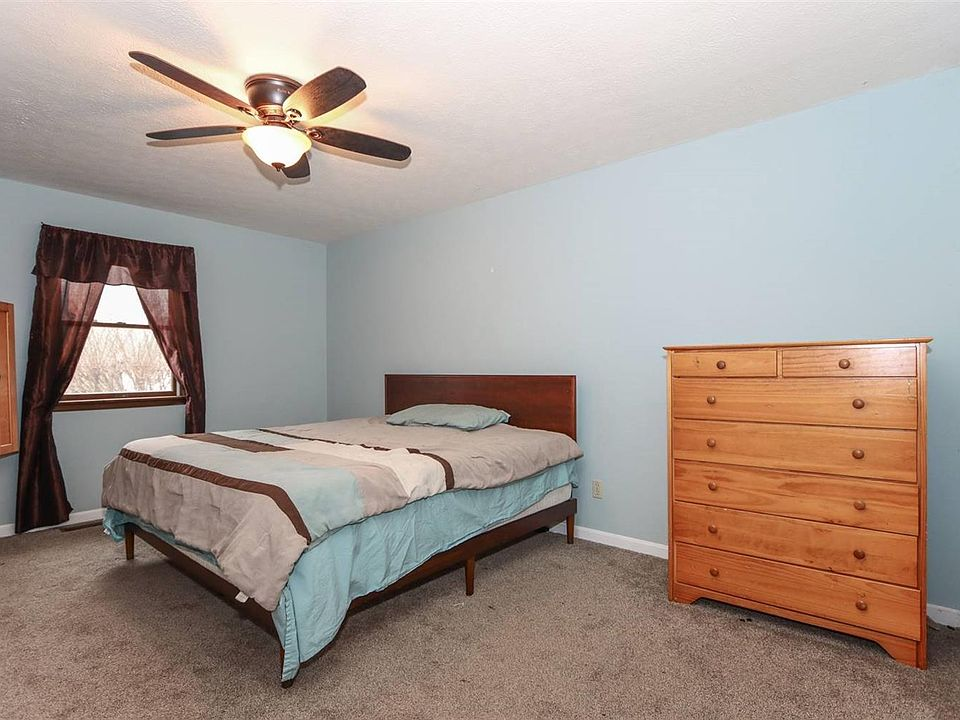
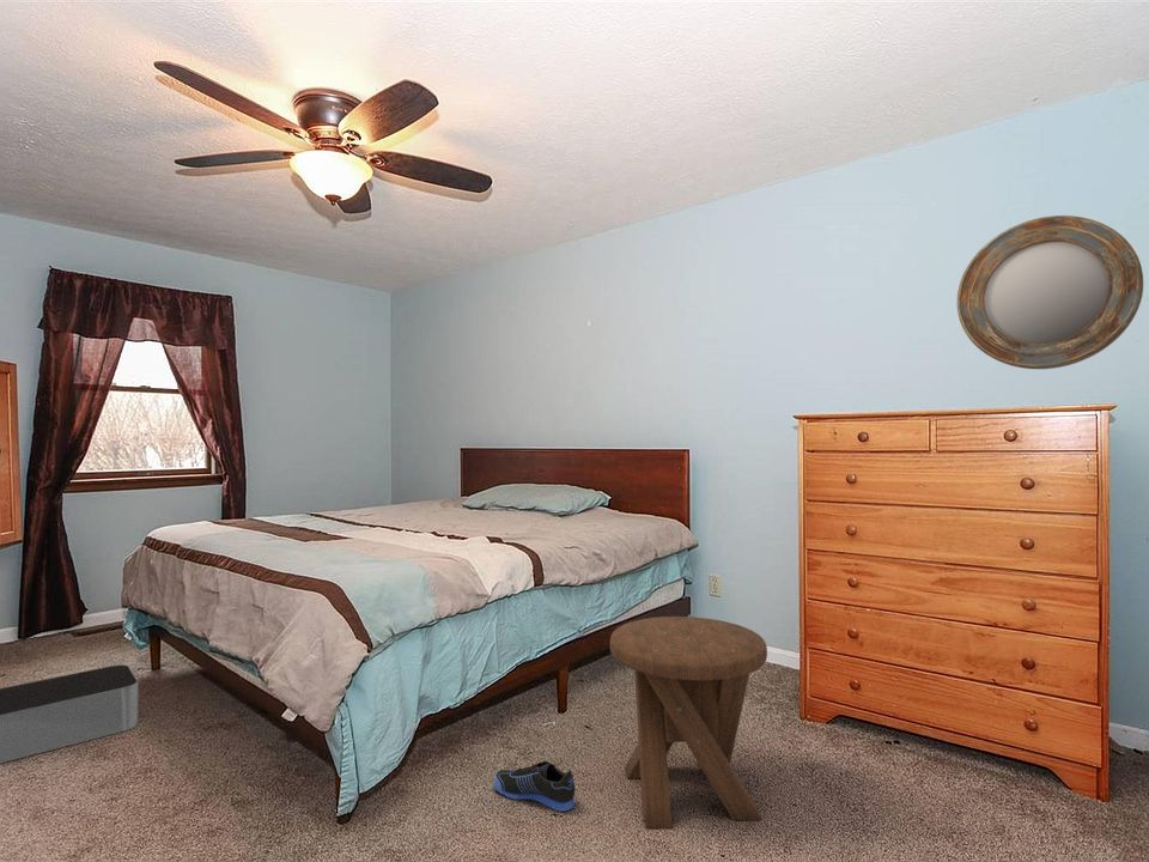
+ home mirror (1042, 293)
+ sneaker (534, 778)
+ music stool (687, 714)
+ storage bin (56, 711)
